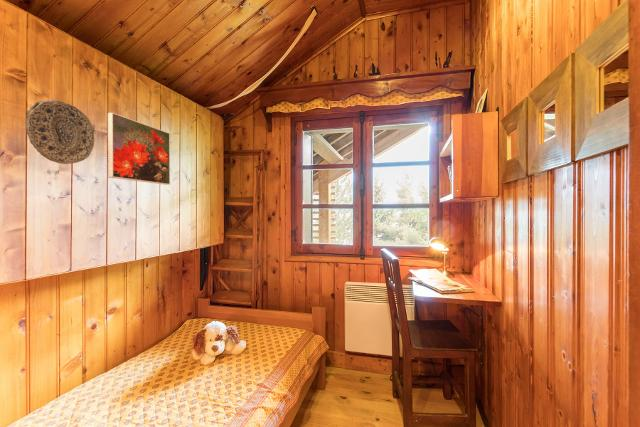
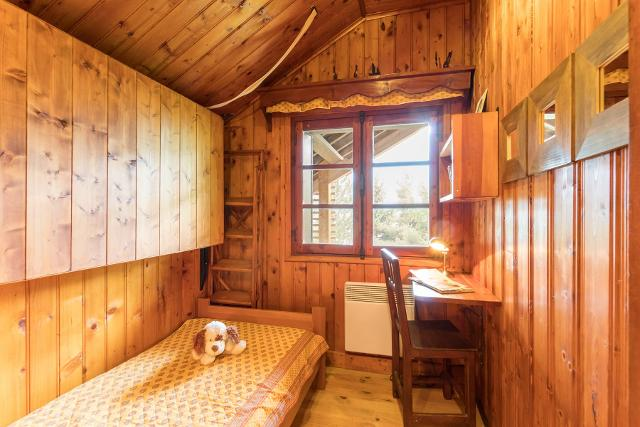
- decorative plate (63, 132)
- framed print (142, 152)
